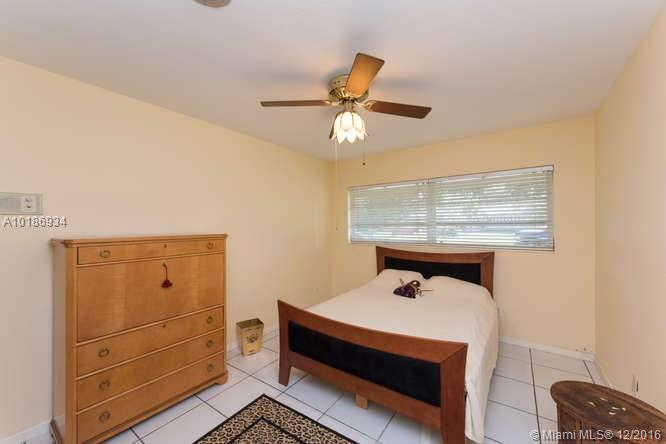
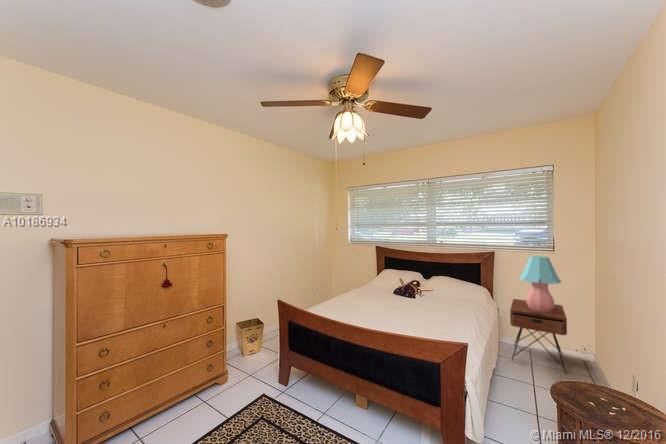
+ table lamp (539, 282)
+ nightstand (539, 332)
